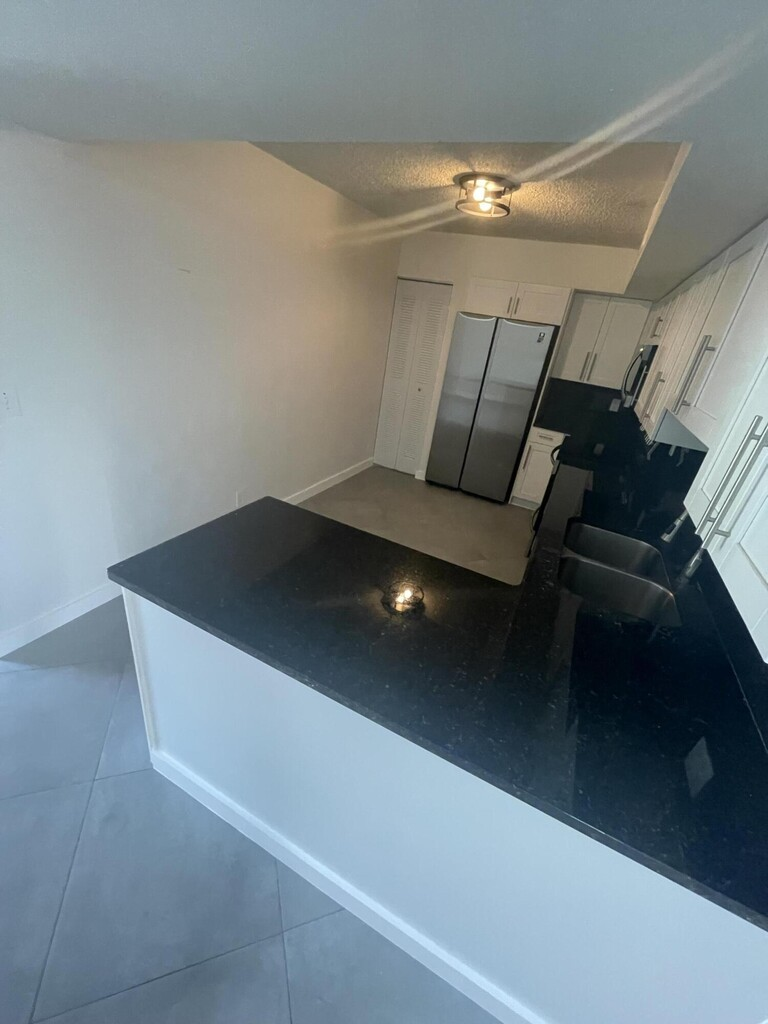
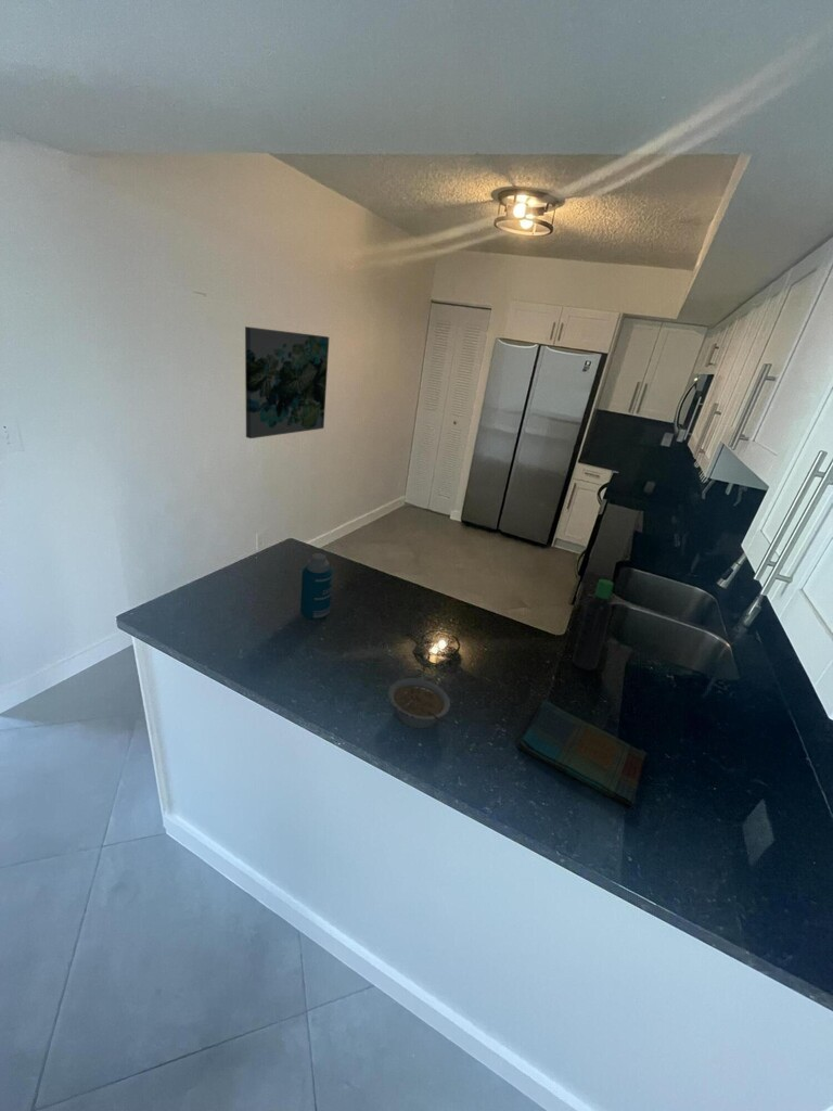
+ bottle (317, 585)
+ wall art (289, 384)
+ legume (420, 705)
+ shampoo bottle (595, 625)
+ dish towel (582, 748)
